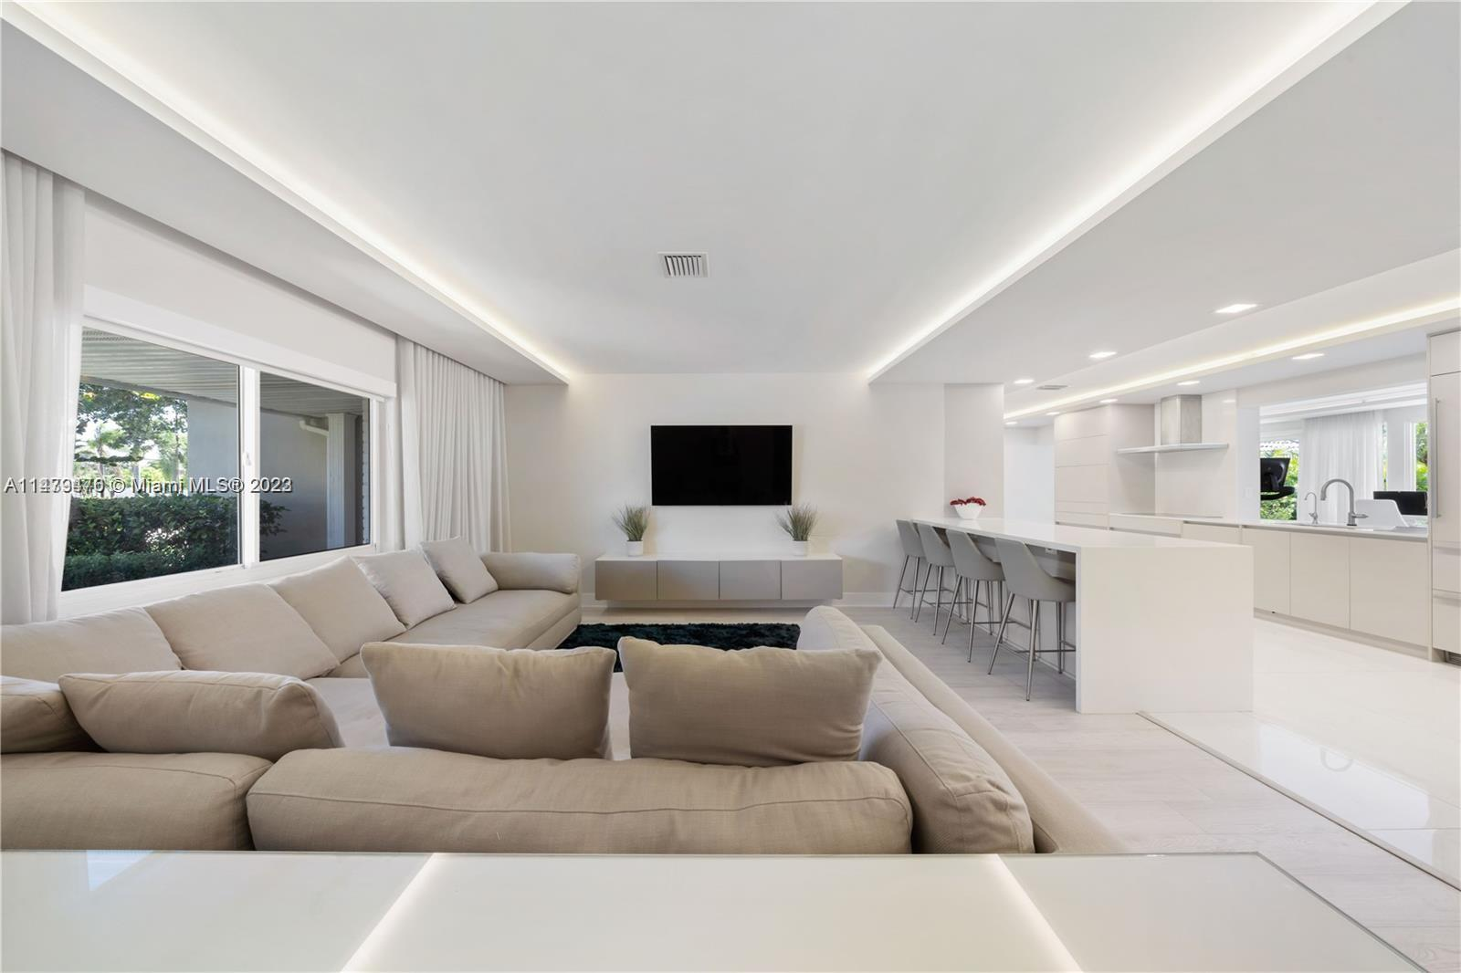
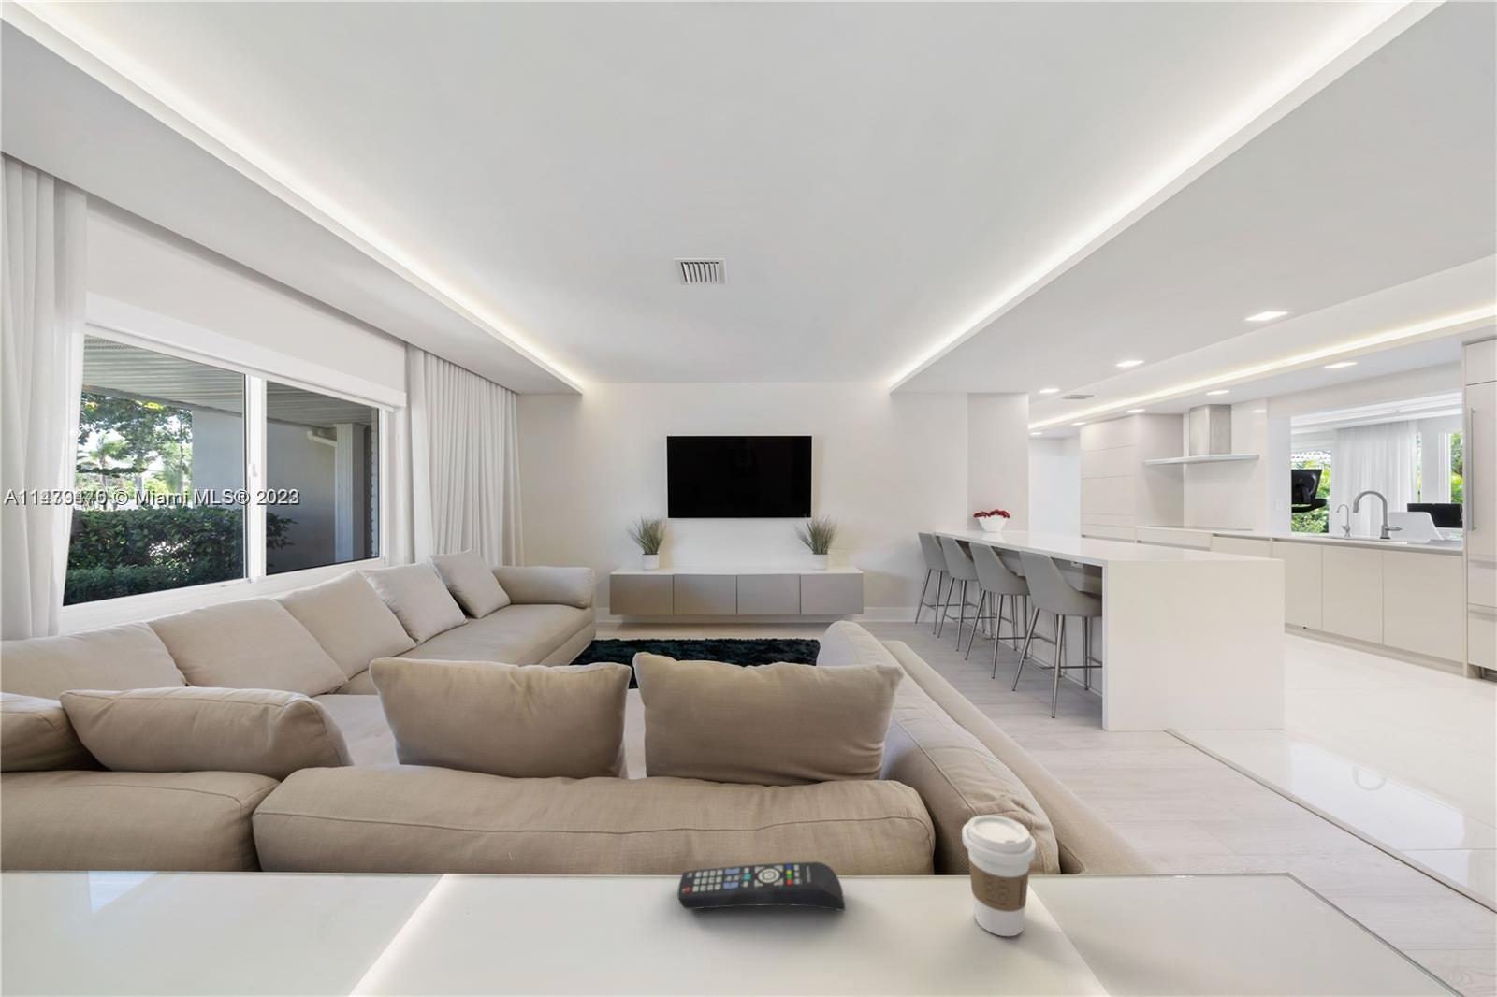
+ coffee cup (998, 873)
+ remote control (760, 886)
